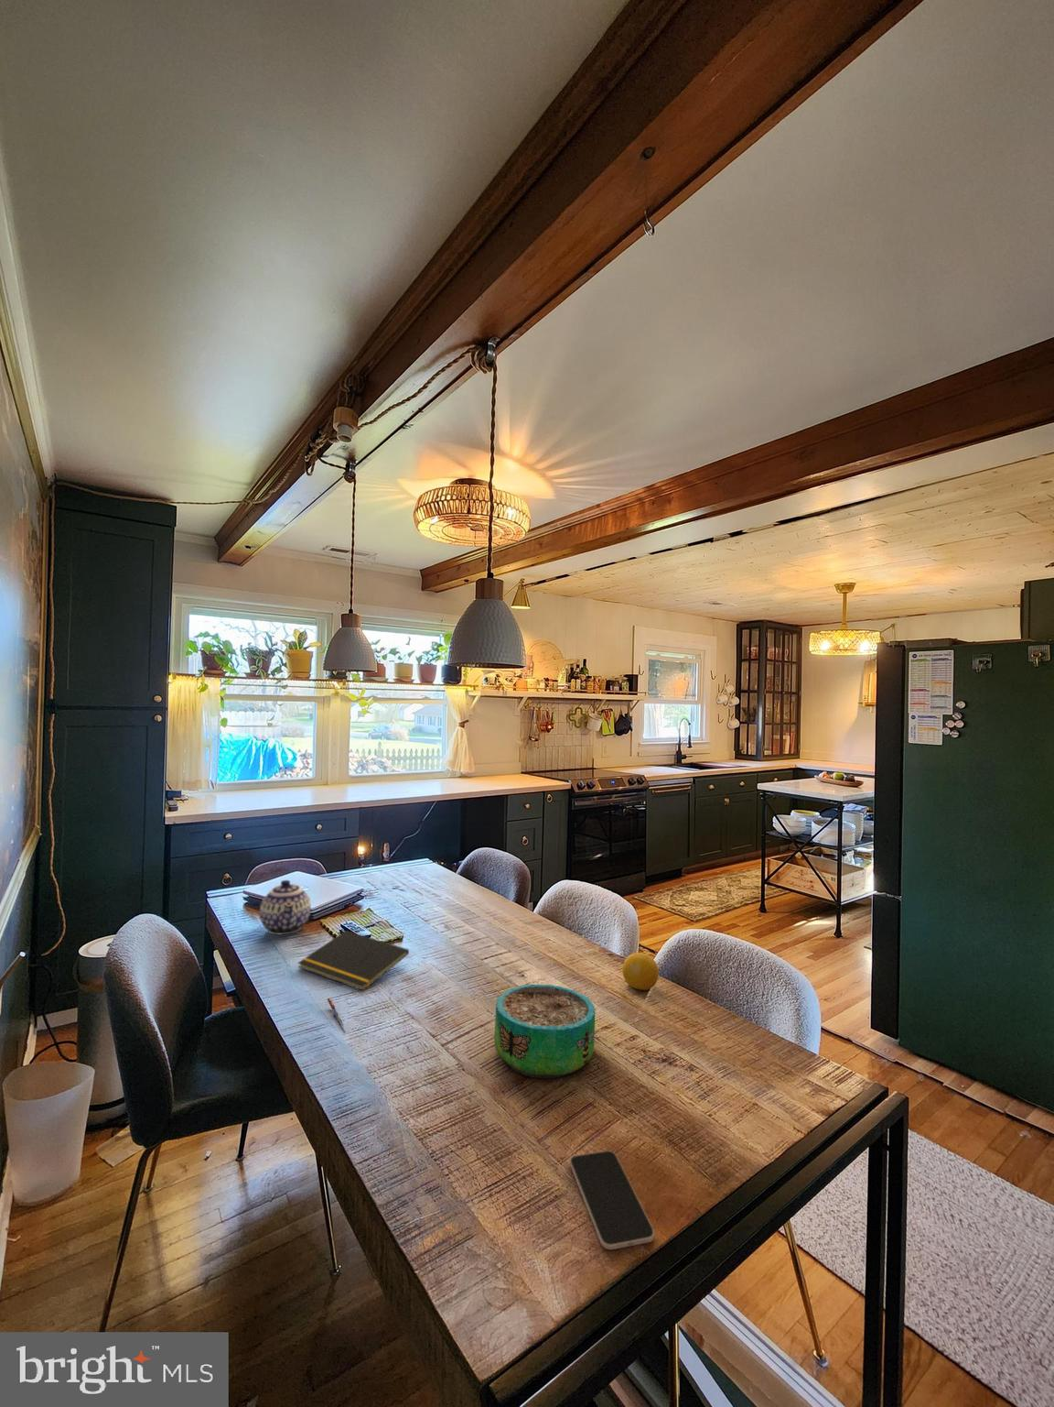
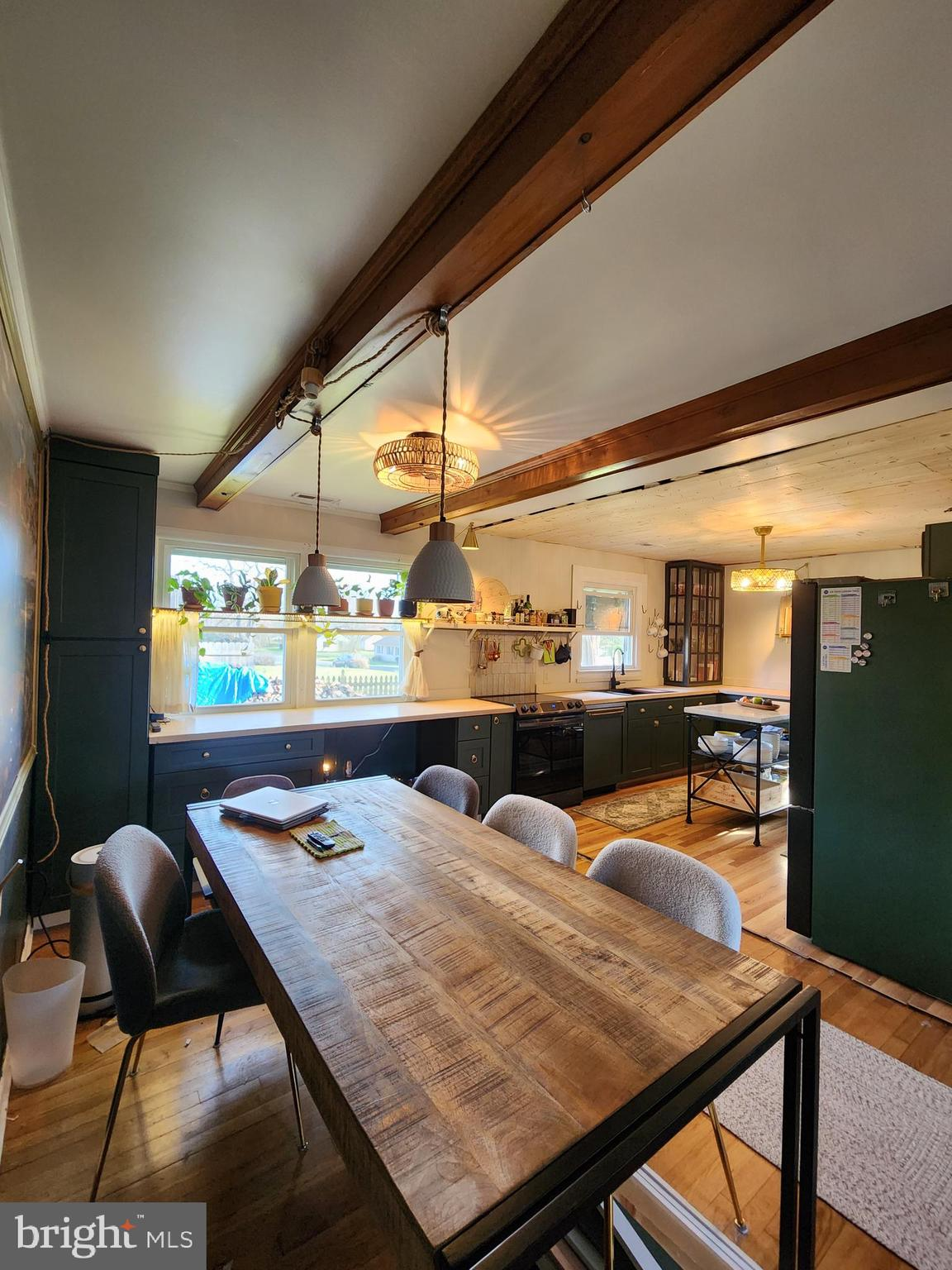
- fruit (640, 970)
- pen (337, 1015)
- notepad (353, 958)
- teapot (286, 904)
- smartphone (609, 1195)
- decorative bowl (545, 1028)
